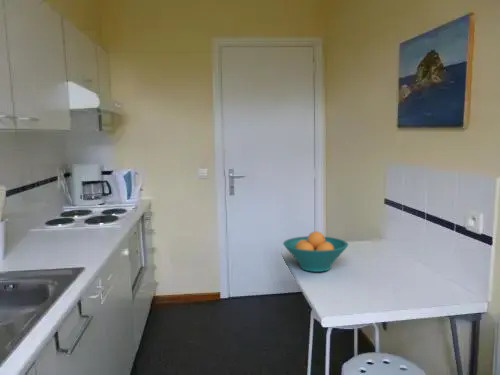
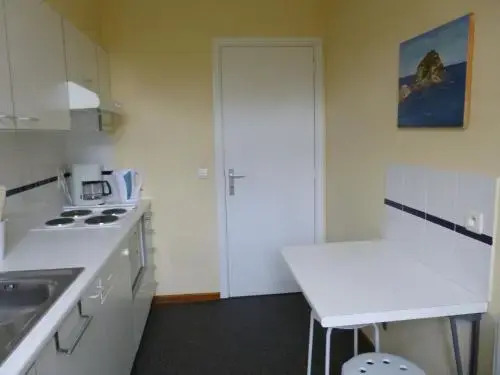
- fruit bowl (315, 249)
